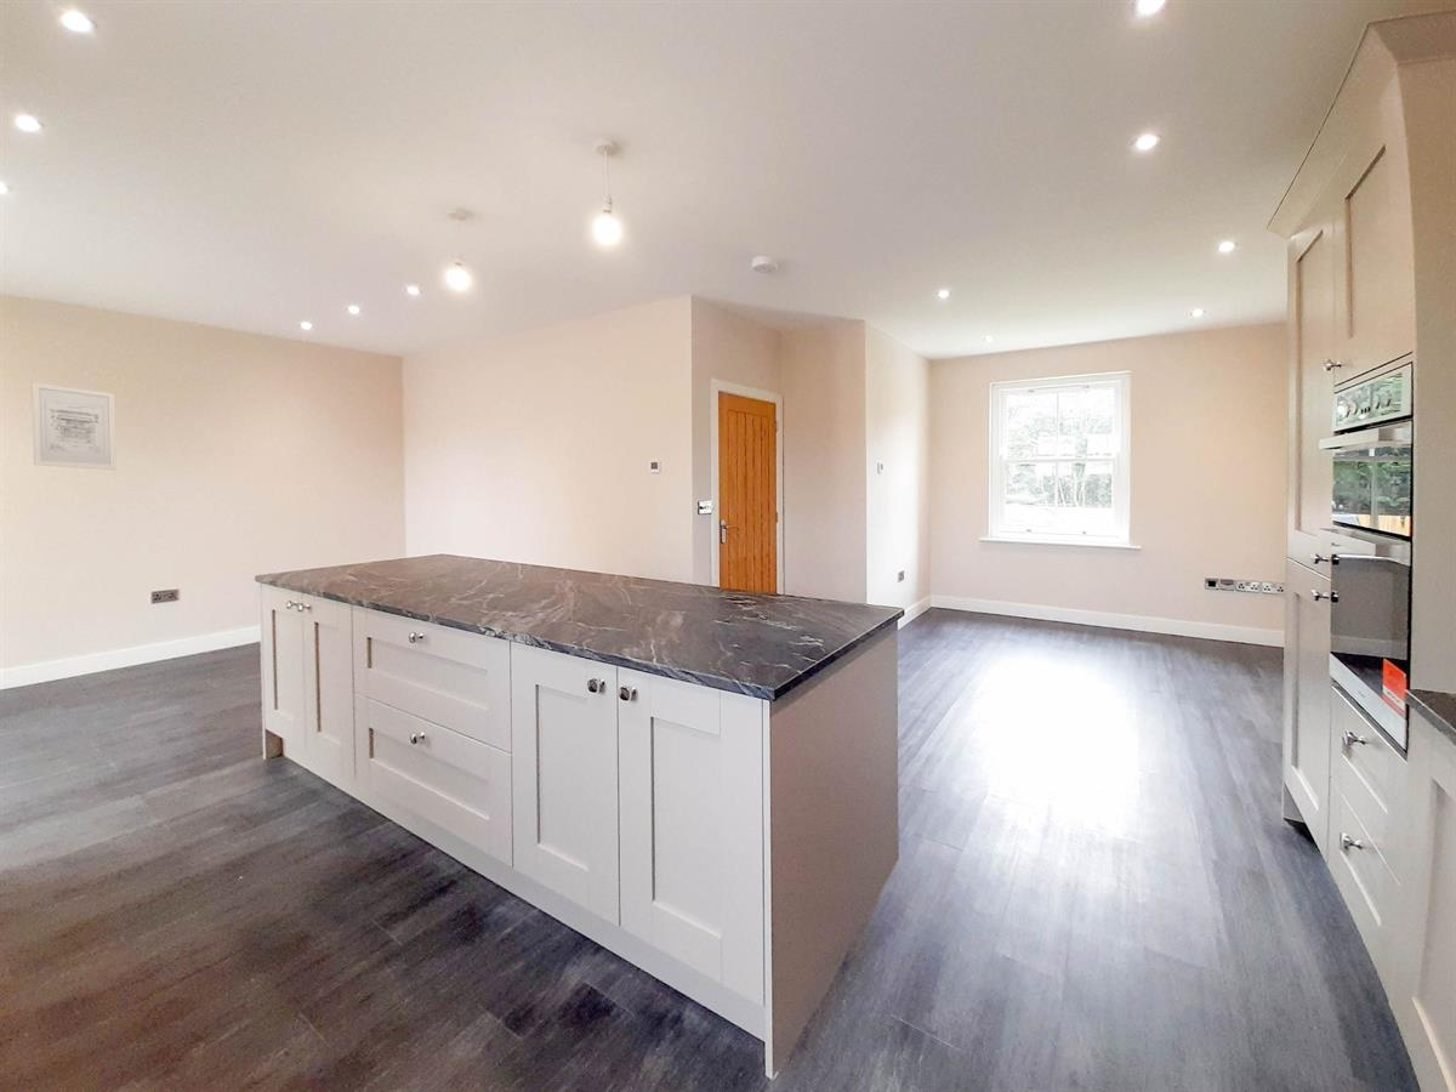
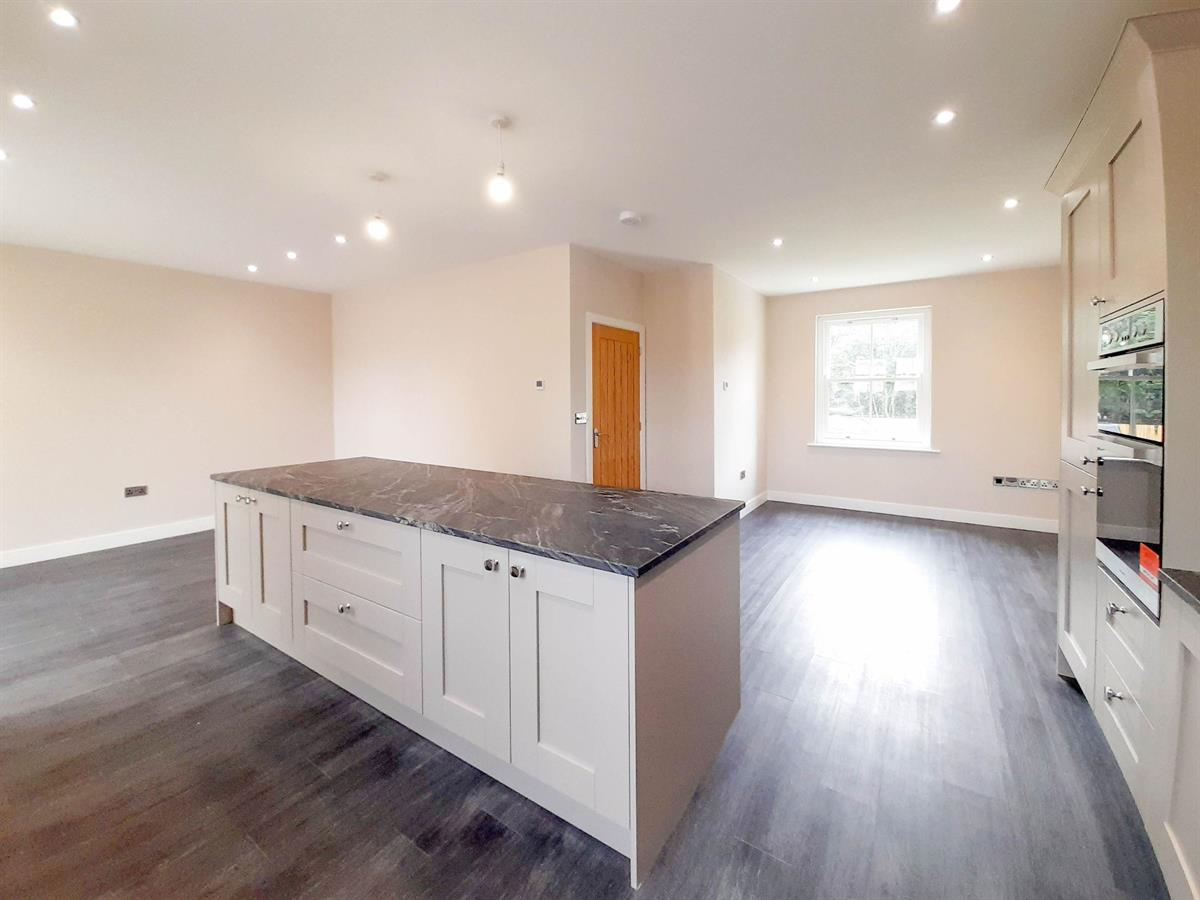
- wall art (75, 427)
